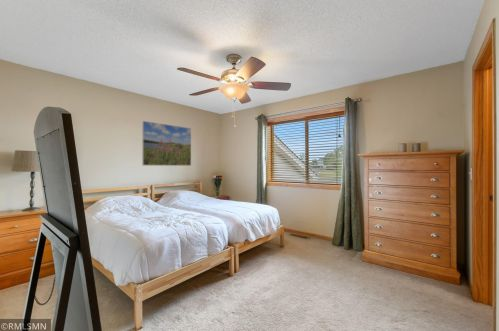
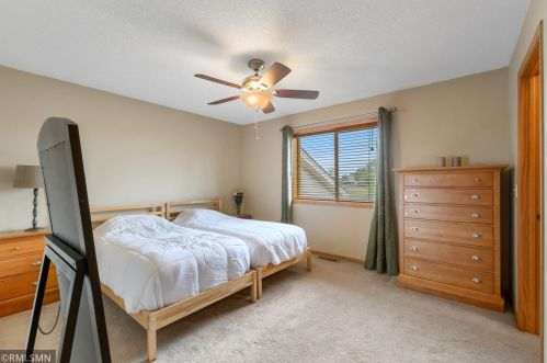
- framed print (168, 145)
